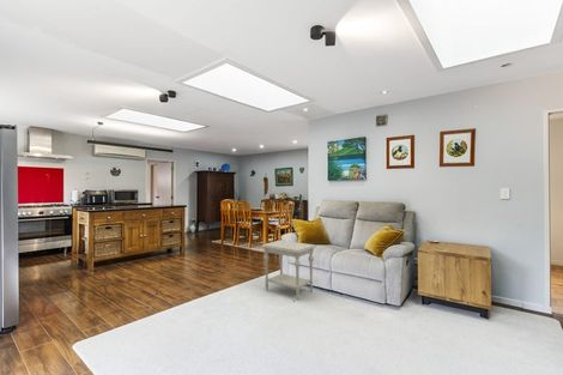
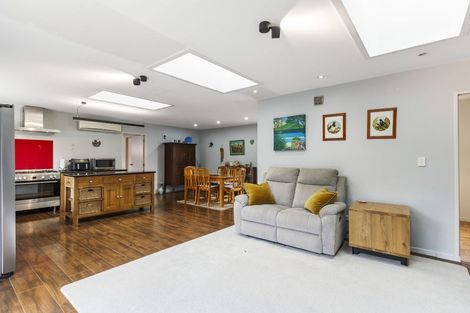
- side table (282, 267)
